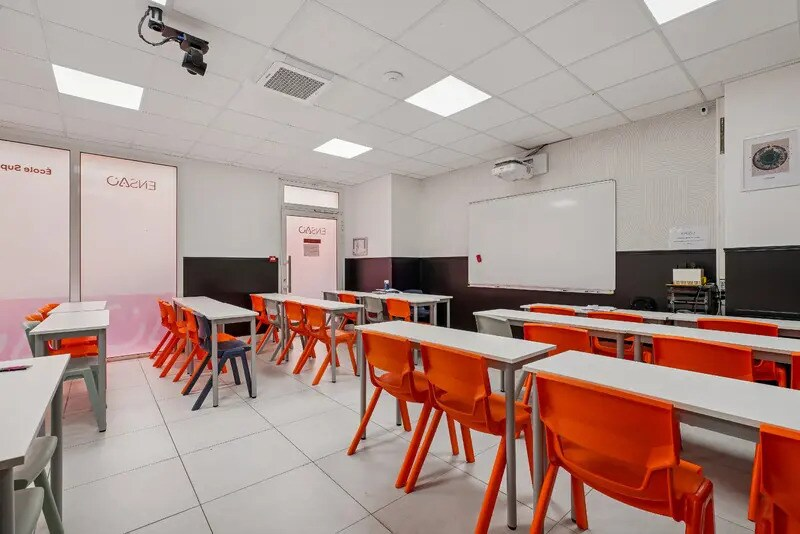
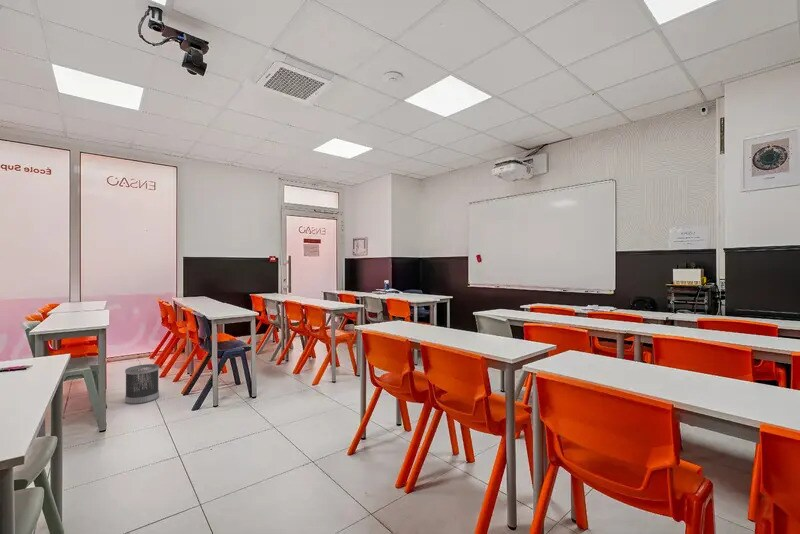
+ wastebasket (142, 383)
